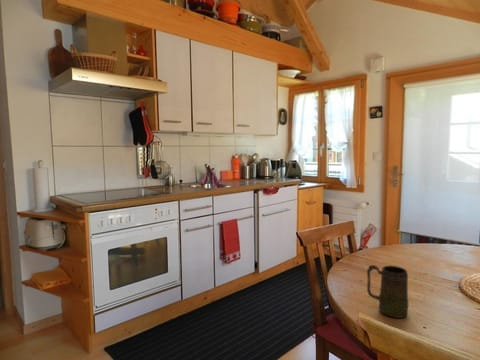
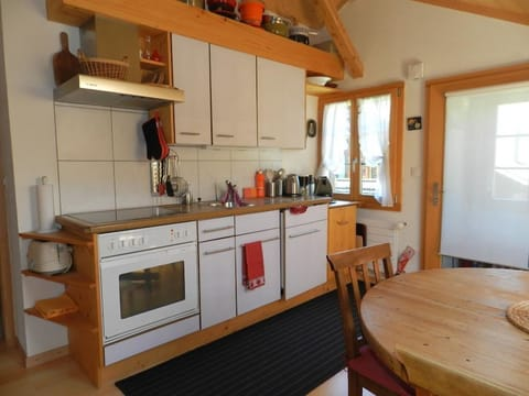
- mug (387, 288)
